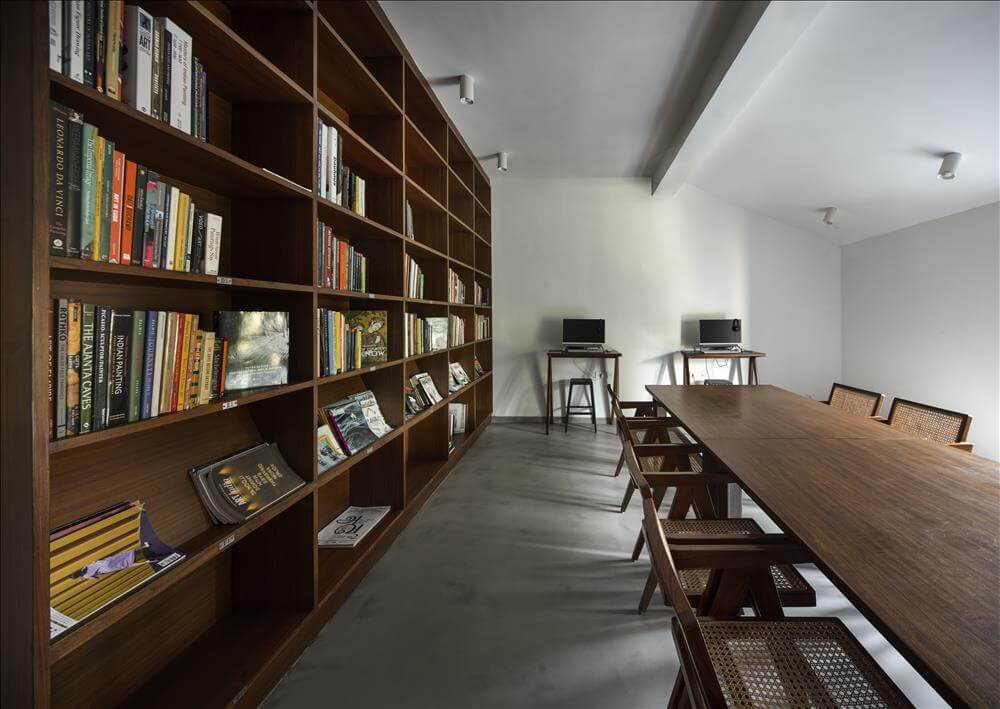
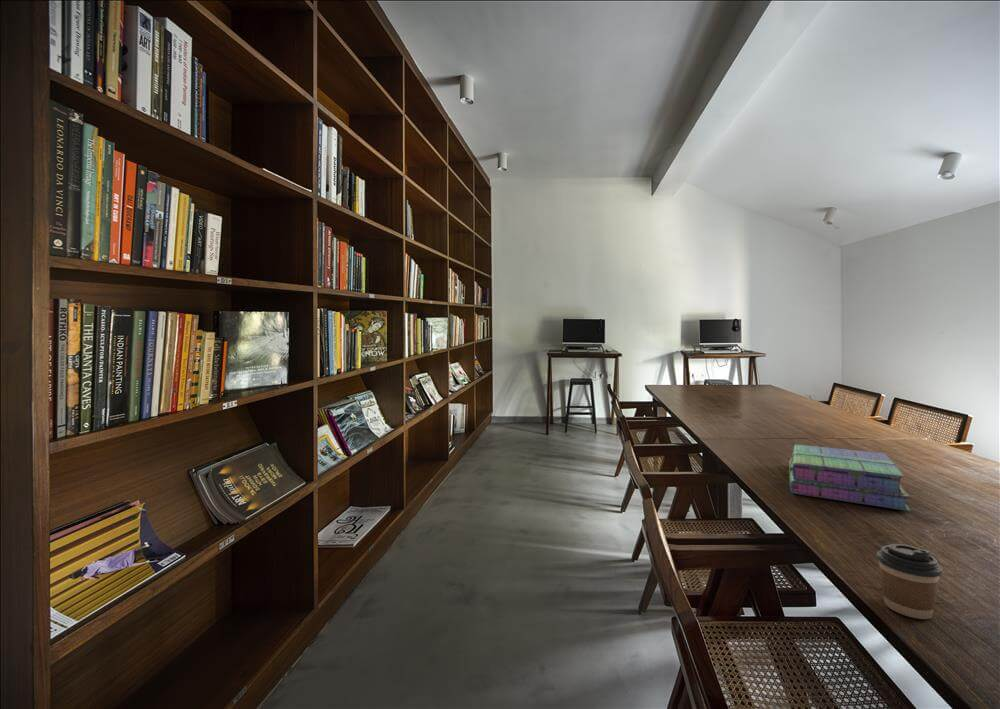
+ coffee cup (908, 577)
+ stack of books (840, 472)
